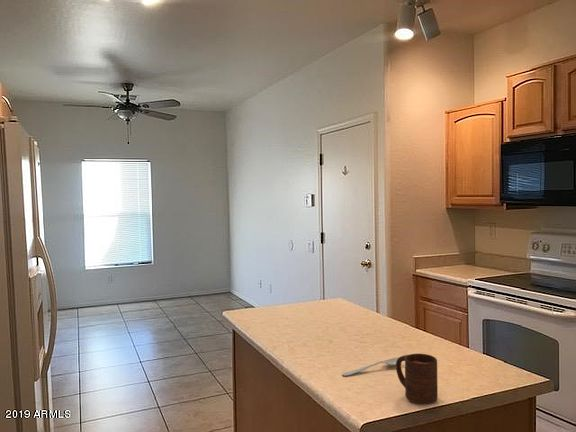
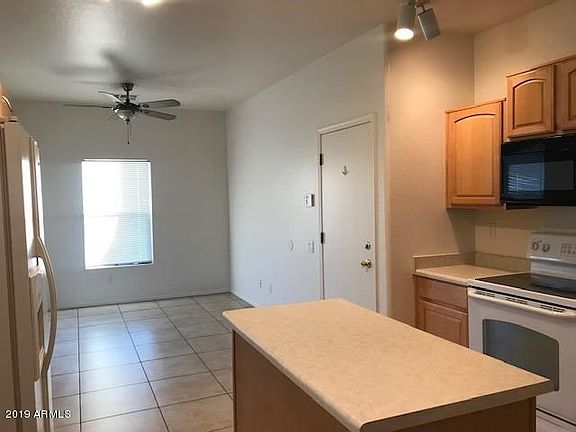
- spoon (372, 365)
- cup (416, 377)
